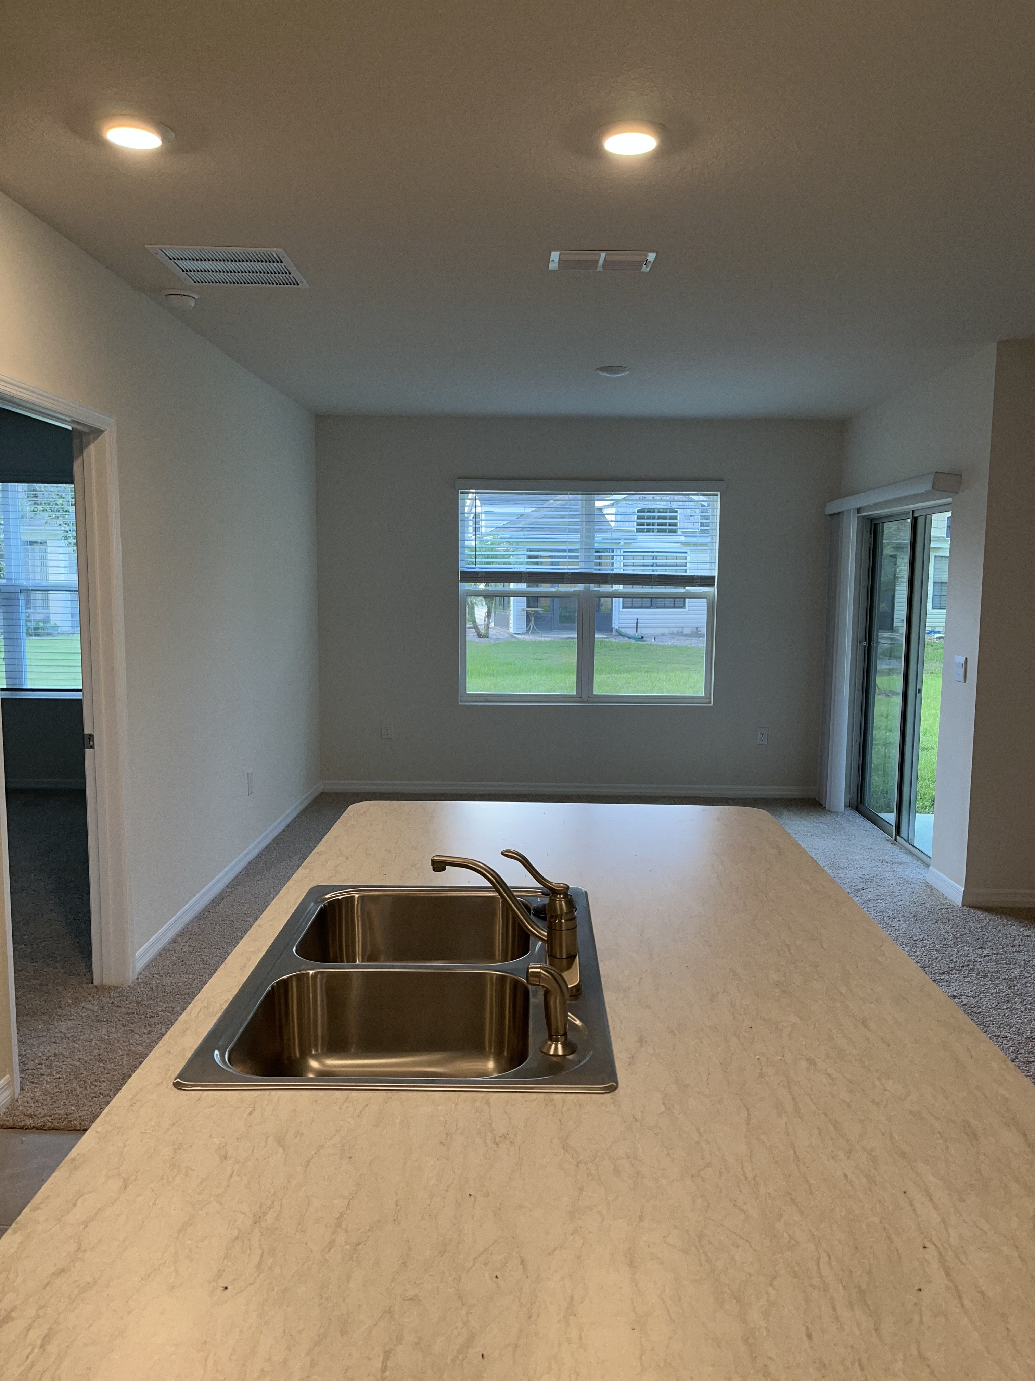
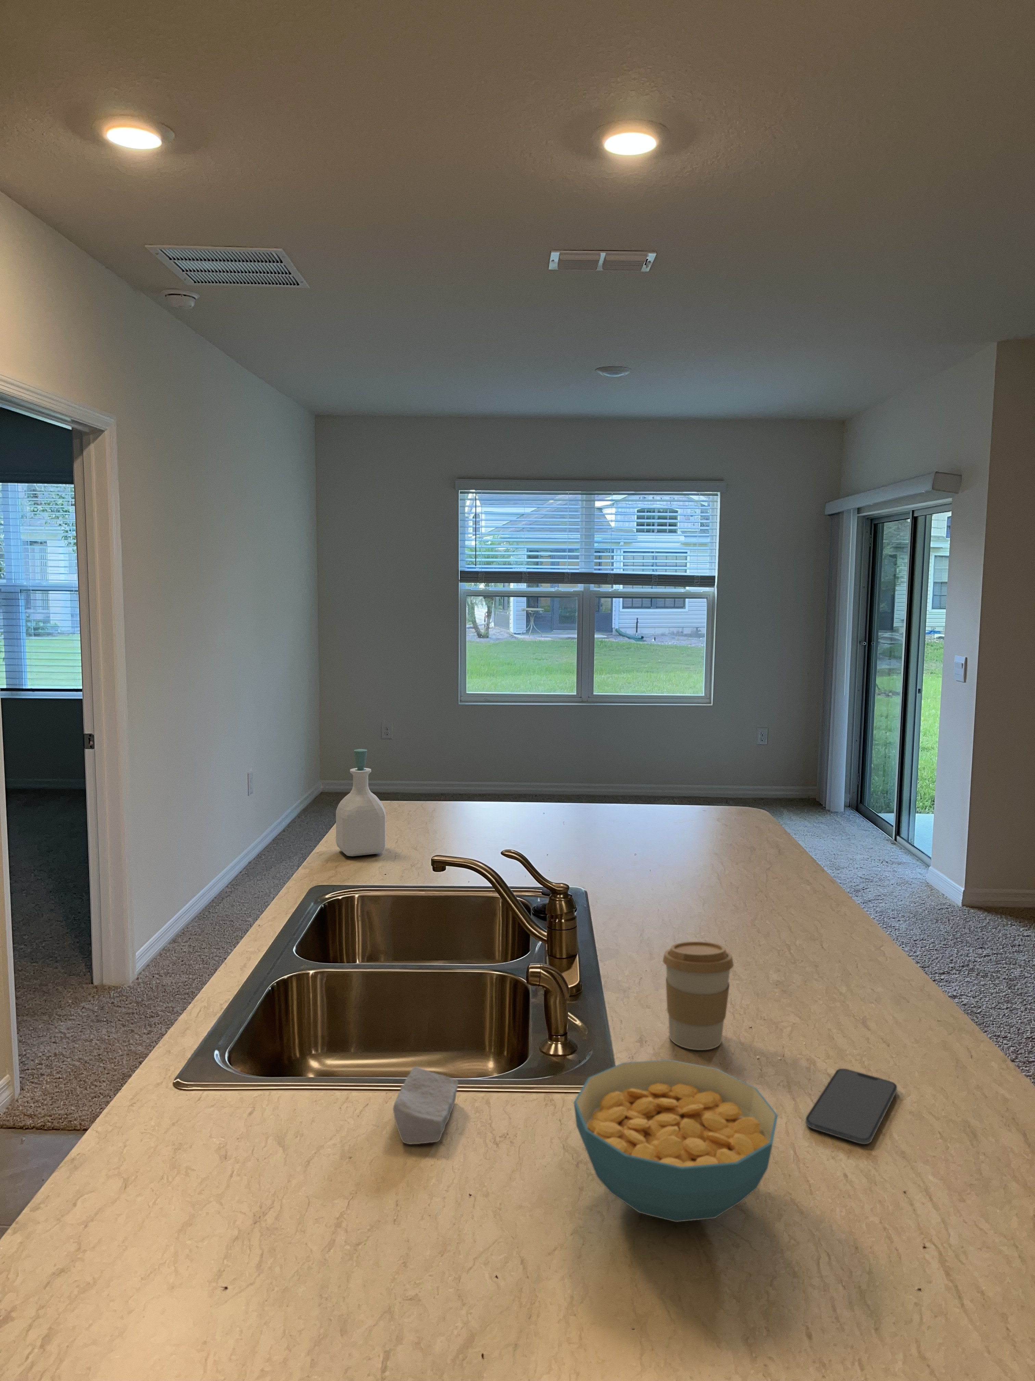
+ soap bar (424, 1104)
+ smartphone (852, 1104)
+ cereal bowl (673, 1154)
+ coffee cup (697, 992)
+ soap bottle (361, 800)
